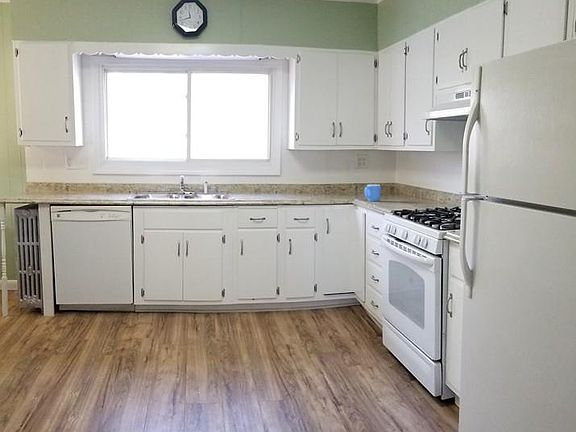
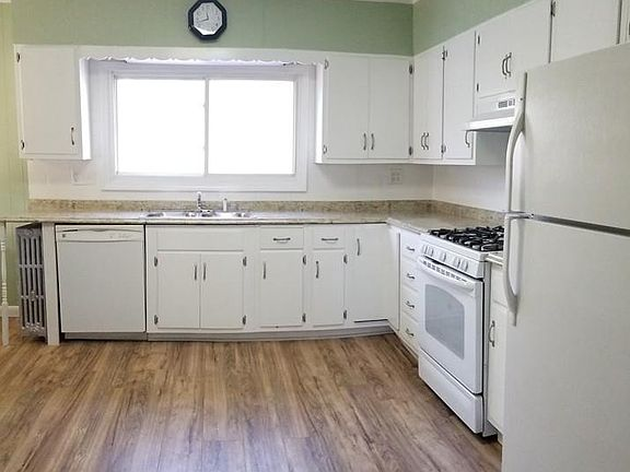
- mug (372, 192)
